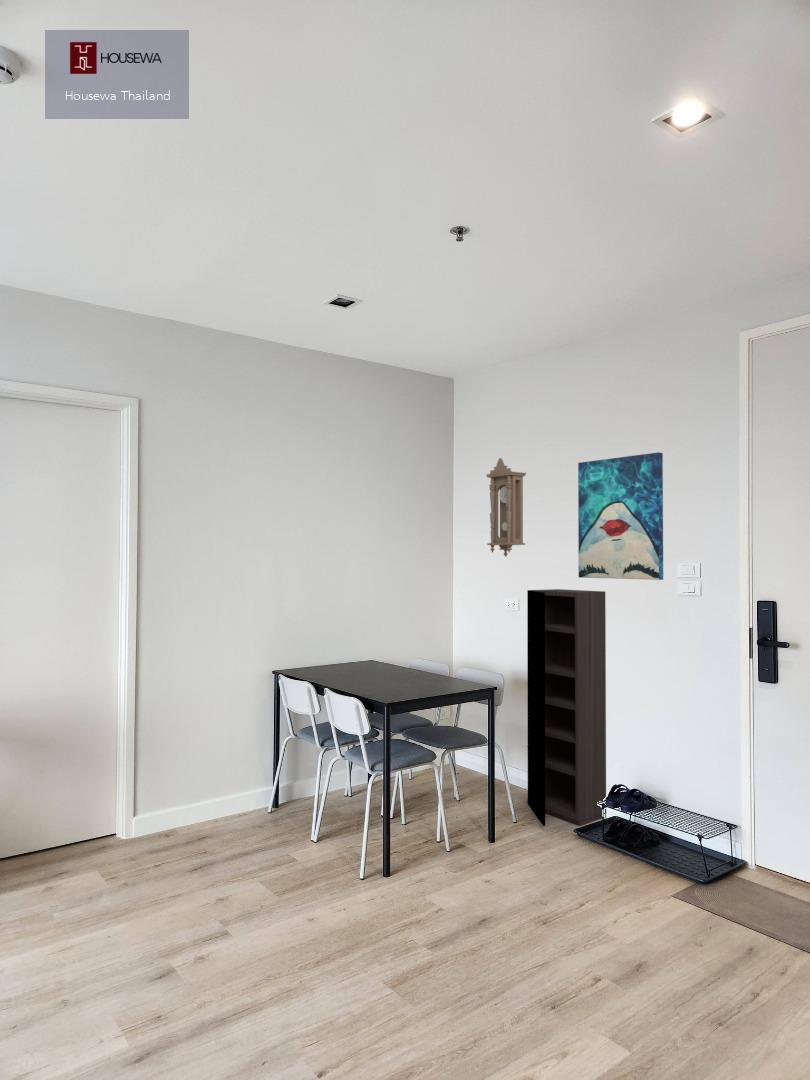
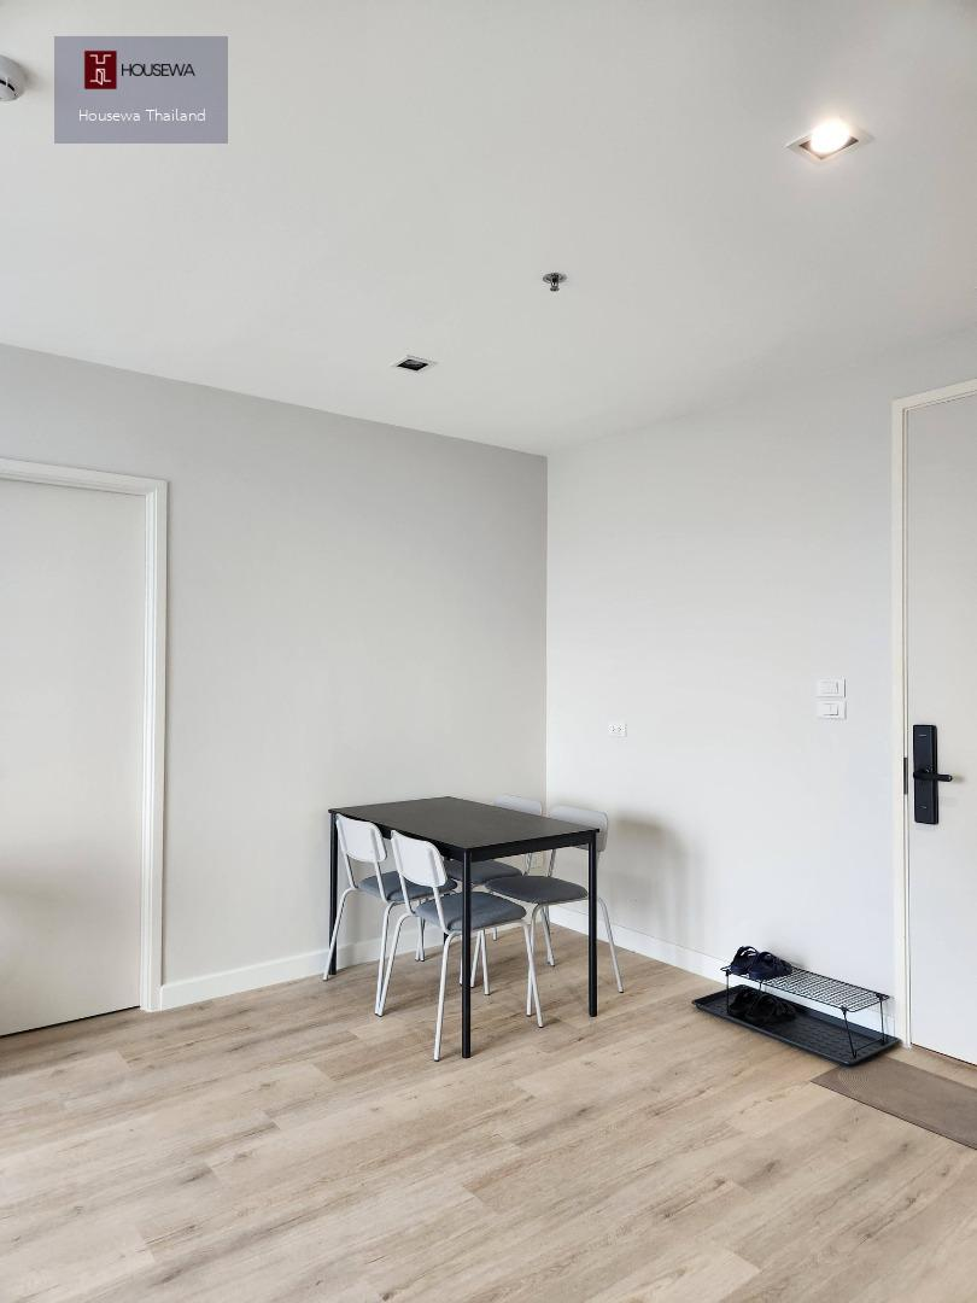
- wall art (618, 518)
- pendulum clock (506, 507)
- cabinet (554, 703)
